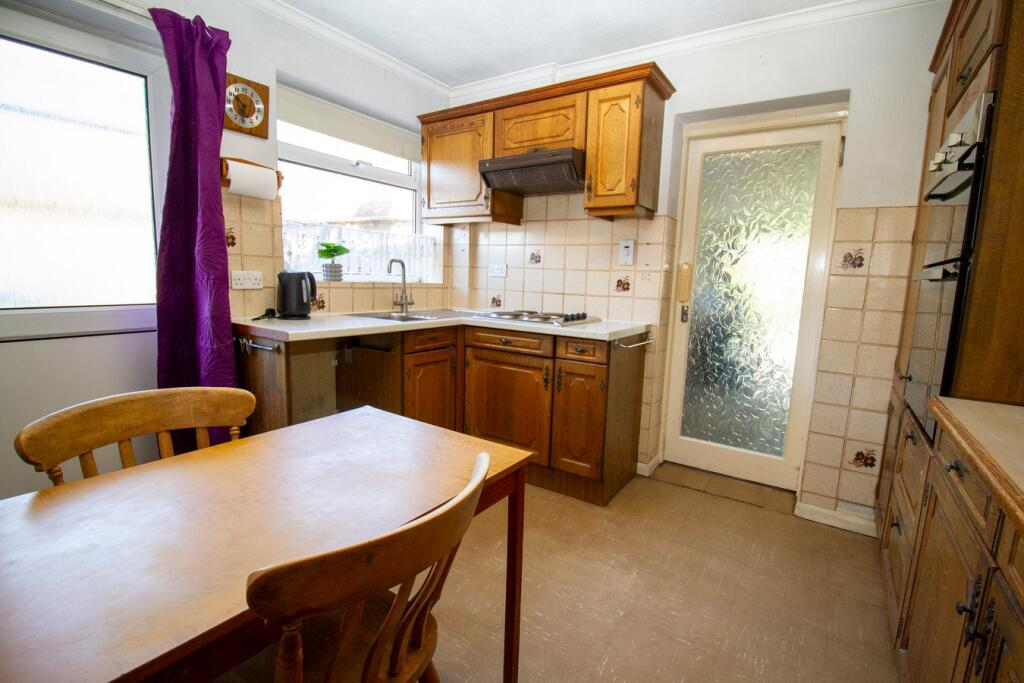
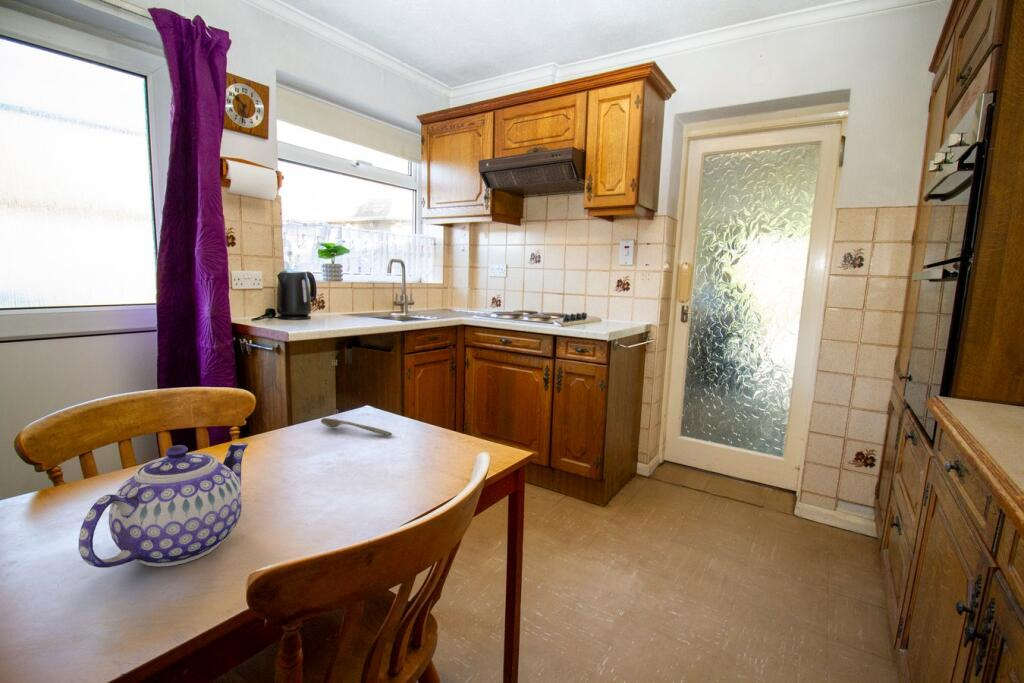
+ teapot (179, 496)
+ spoon (356, 426)
